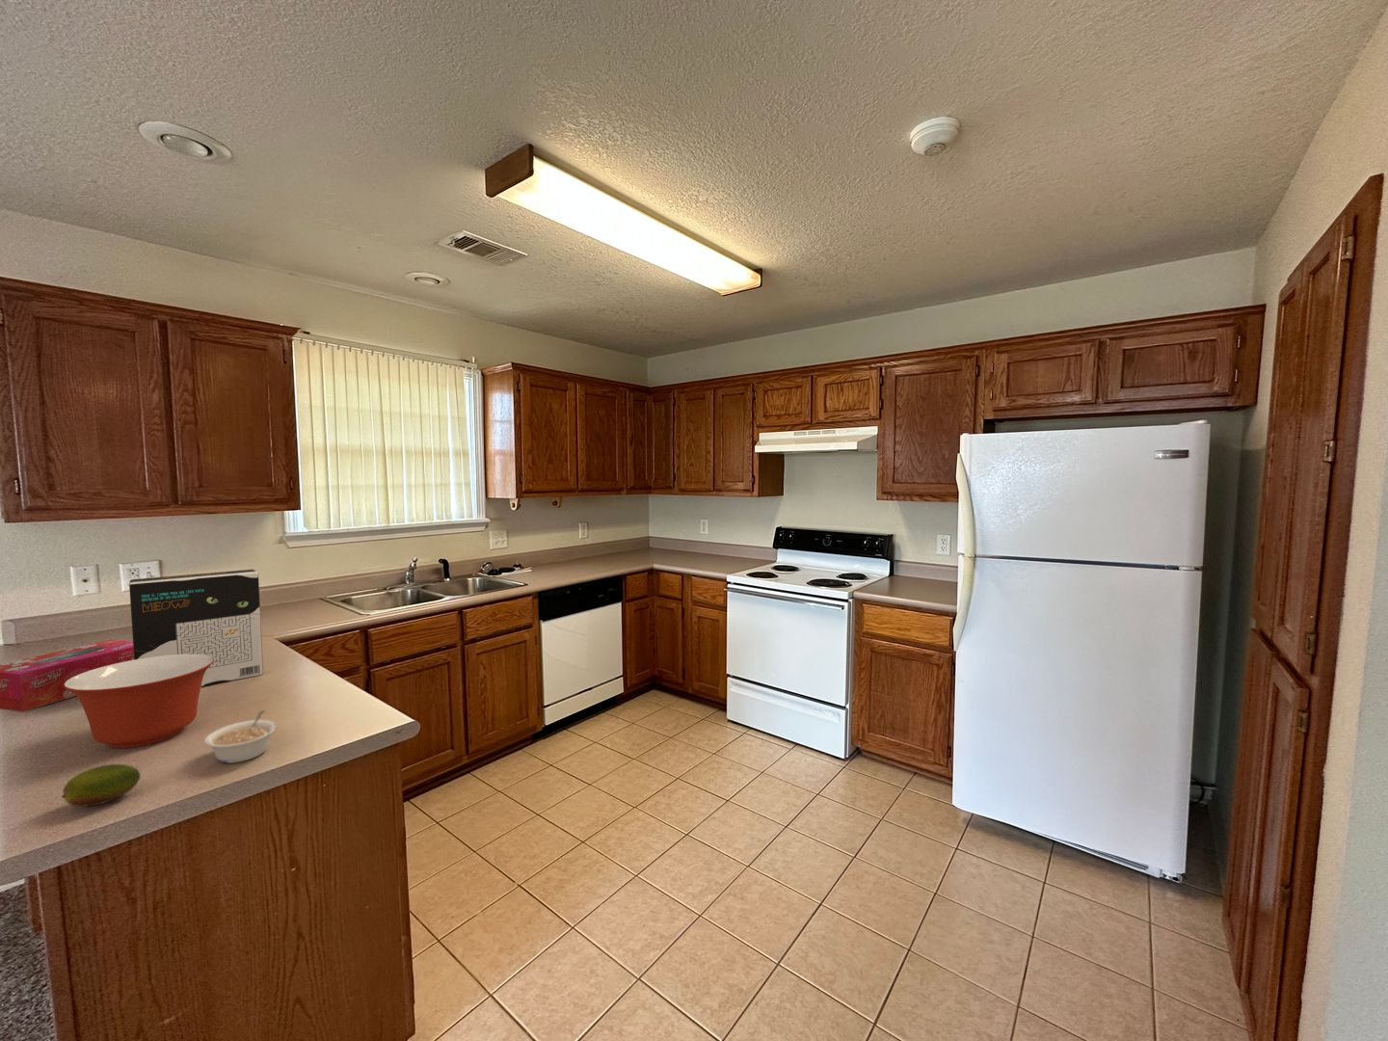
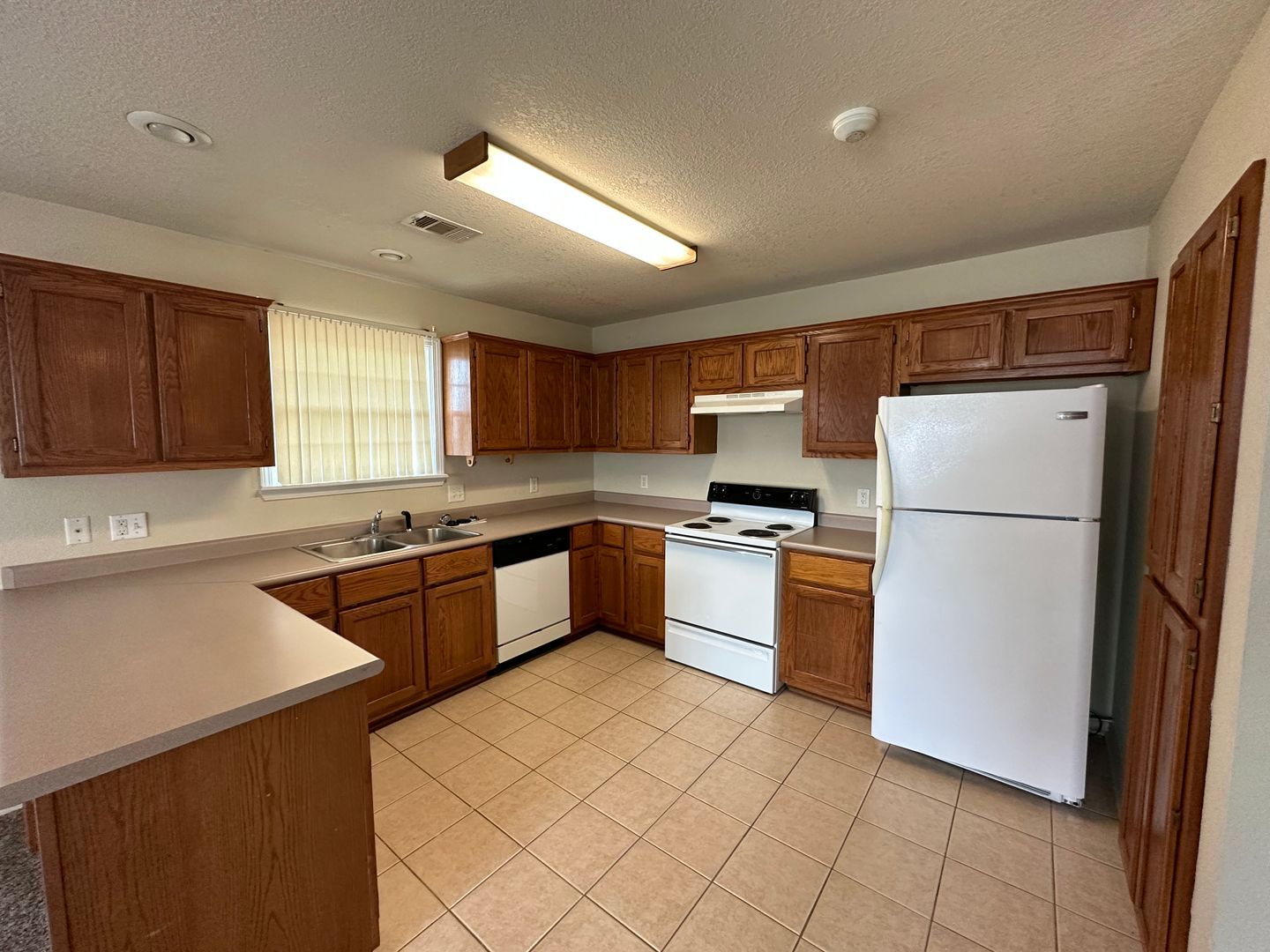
- cereal box (200, 629)
- tissue box (71, 671)
- fruit (102, 784)
- legume (240, 739)
- mixing bowl (145, 703)
